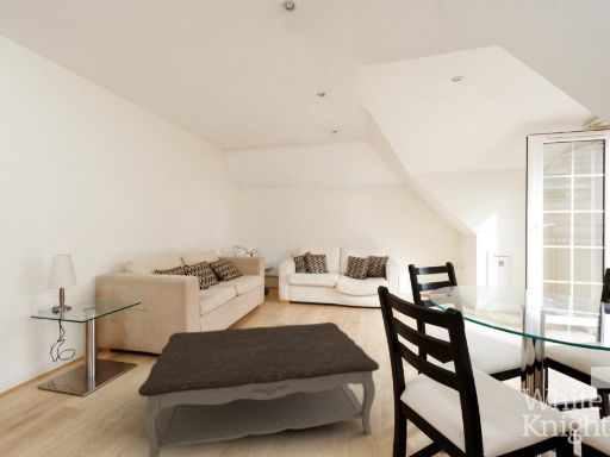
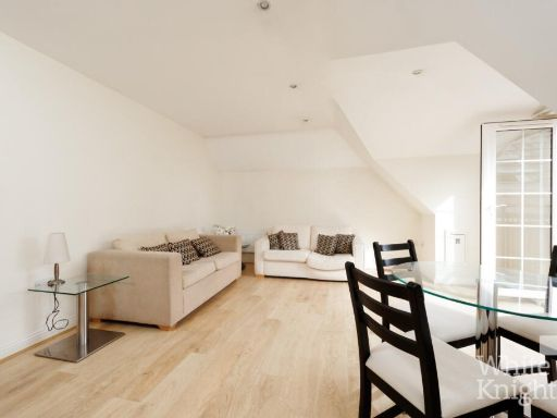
- coffee table (262, 377)
